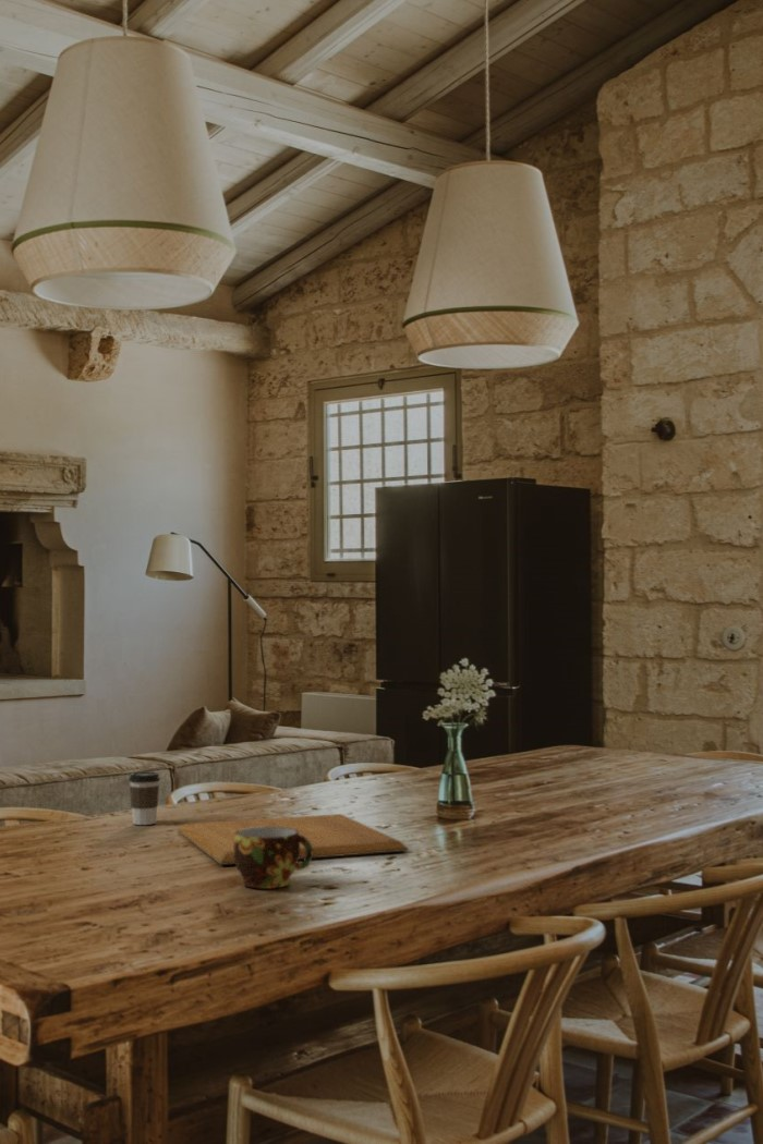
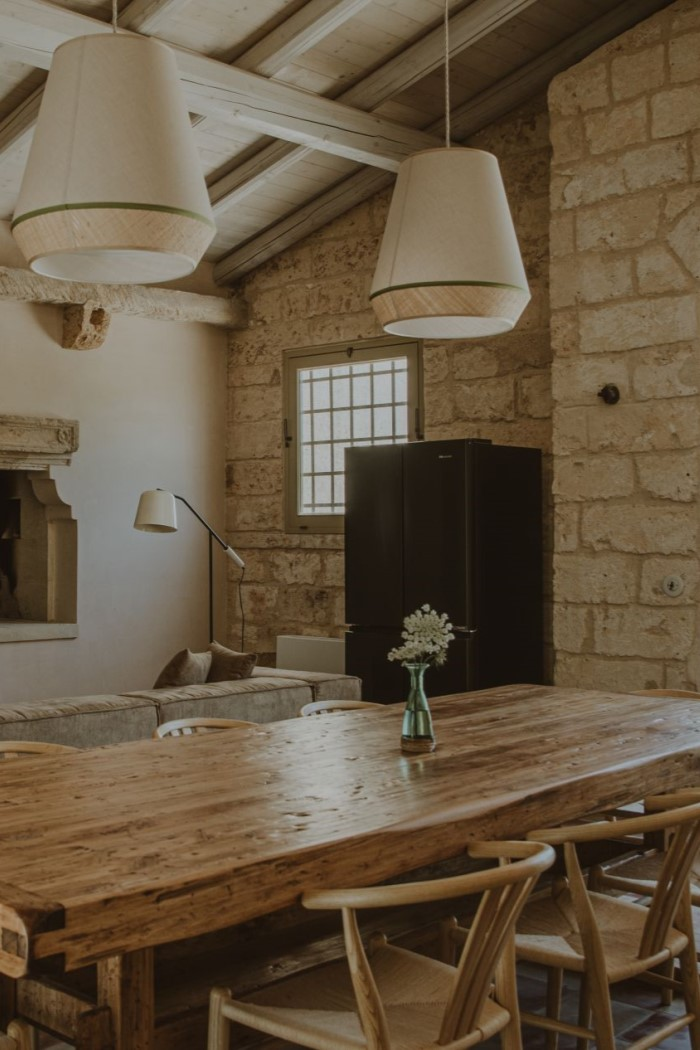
- cup (270, 857)
- coffee cup (144, 798)
- chopping board (288, 827)
